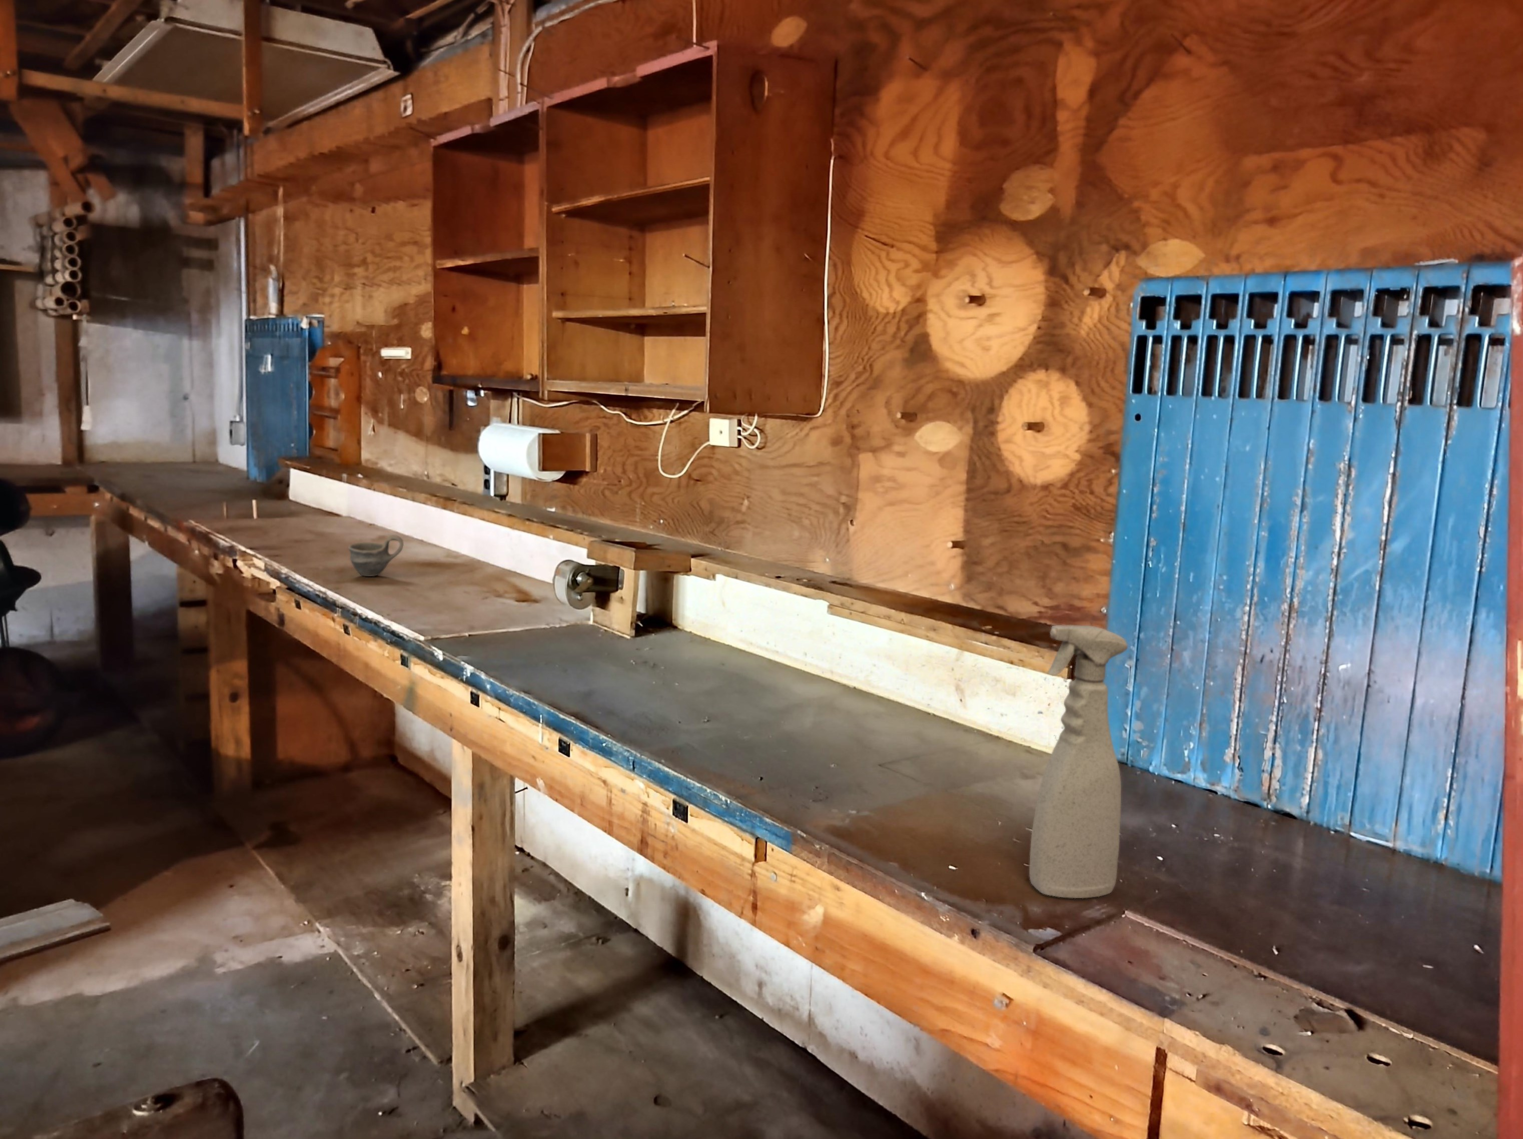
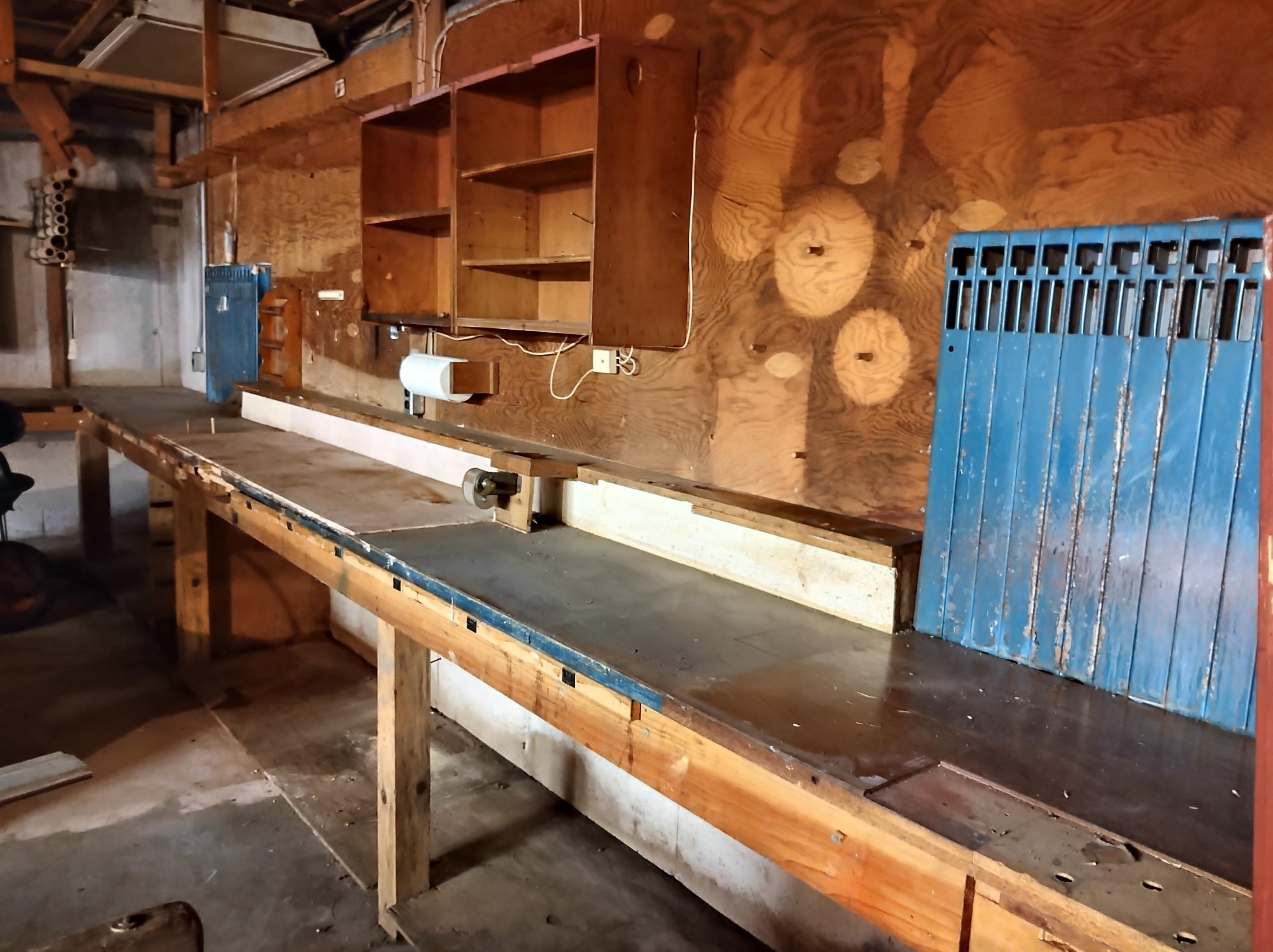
- spray bottle (1083, 757)
- cup (373, 555)
